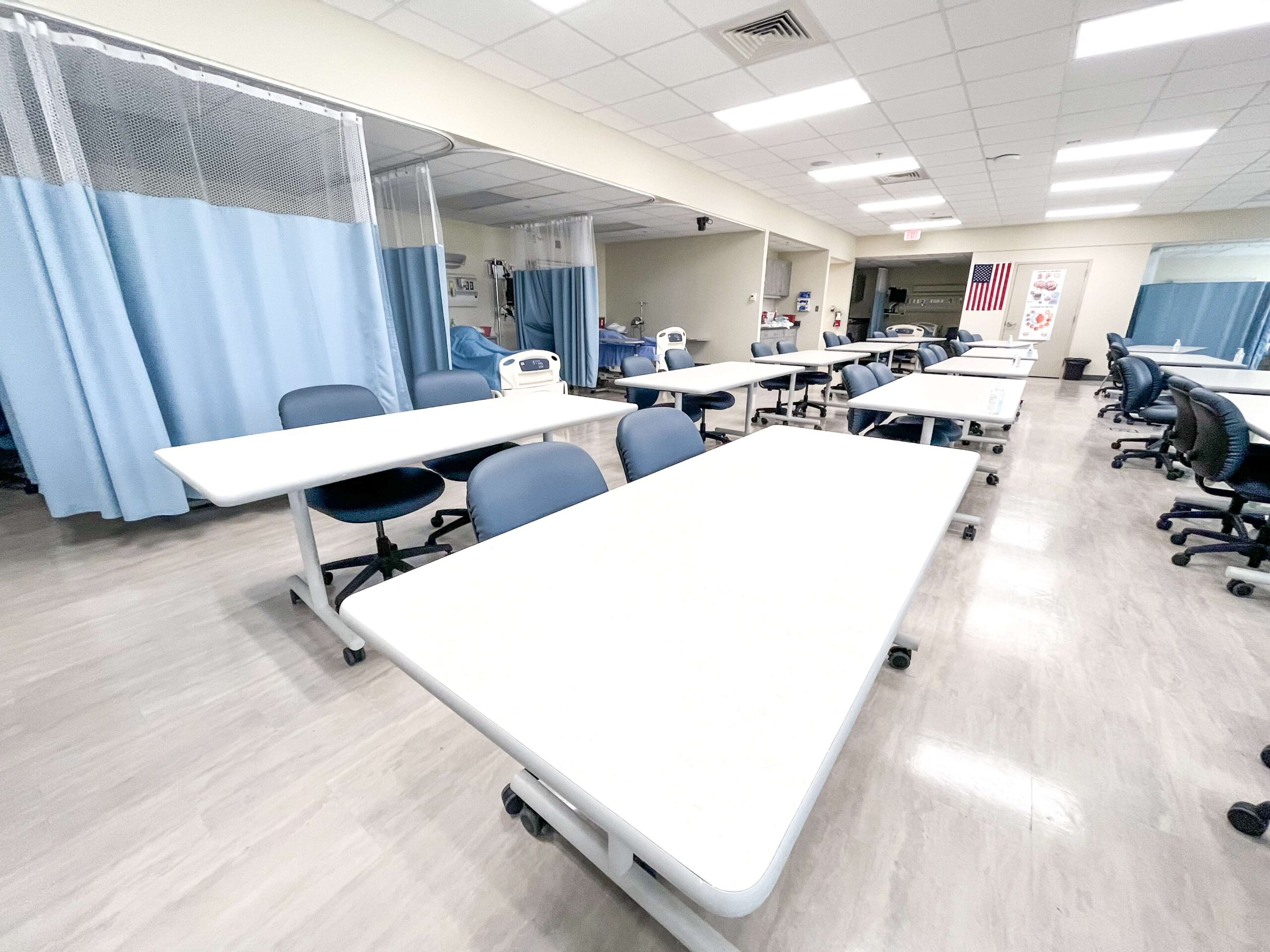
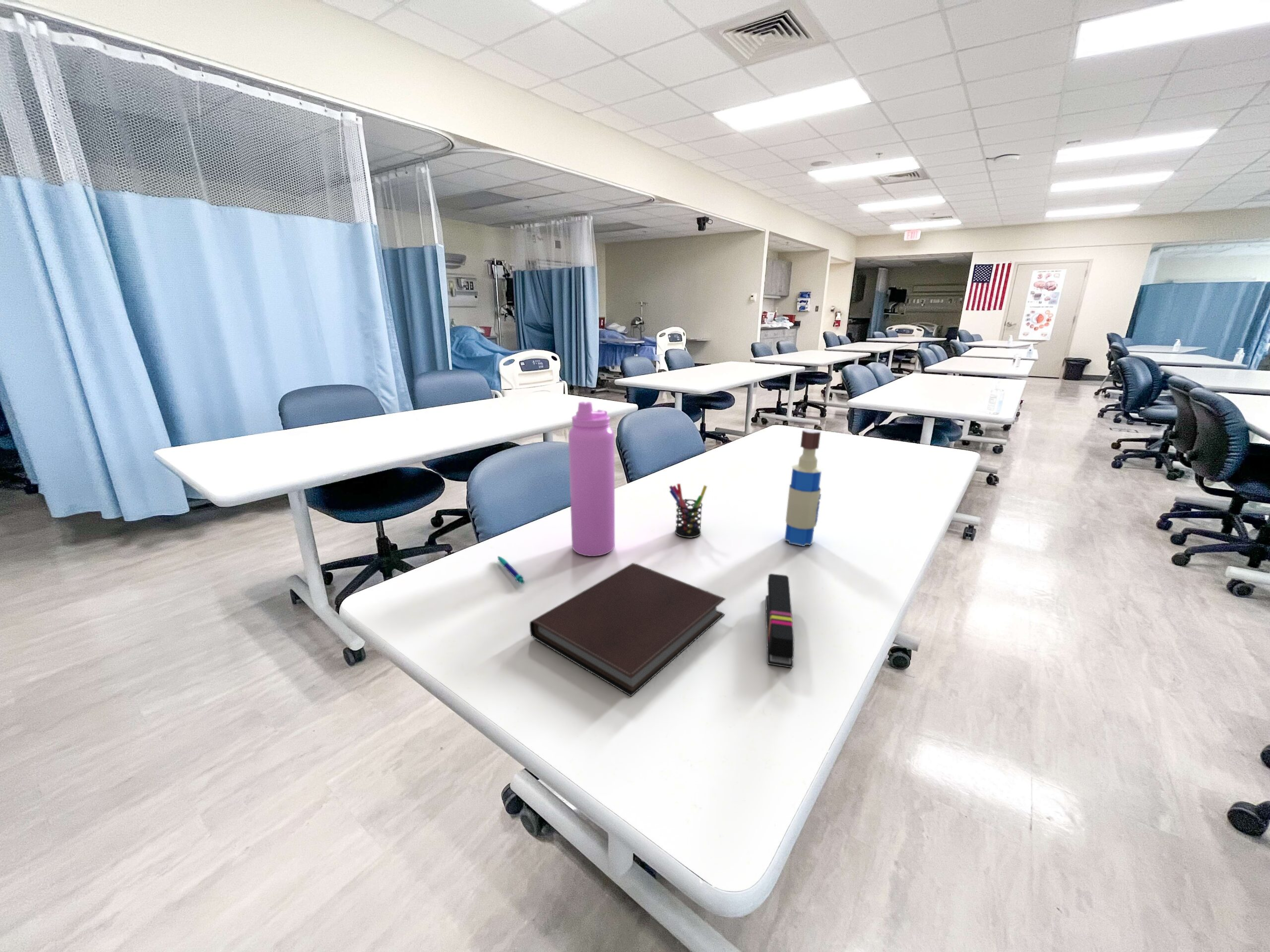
+ stapler (779, 615)
+ tequila bottle (805, 487)
+ water bottle (592, 478)
+ notebook (631, 616)
+ pen holder (689, 509)
+ pen (509, 567)
